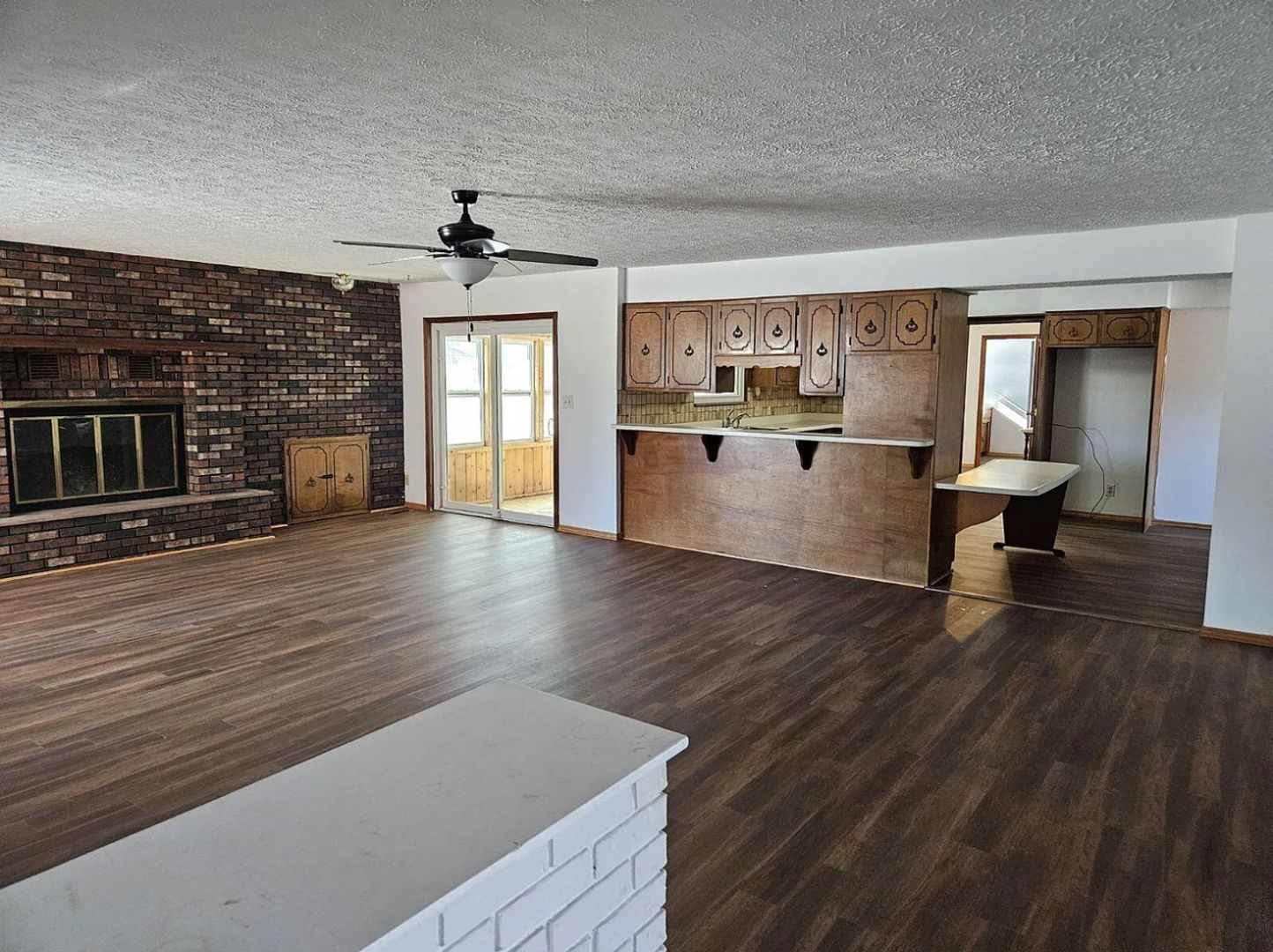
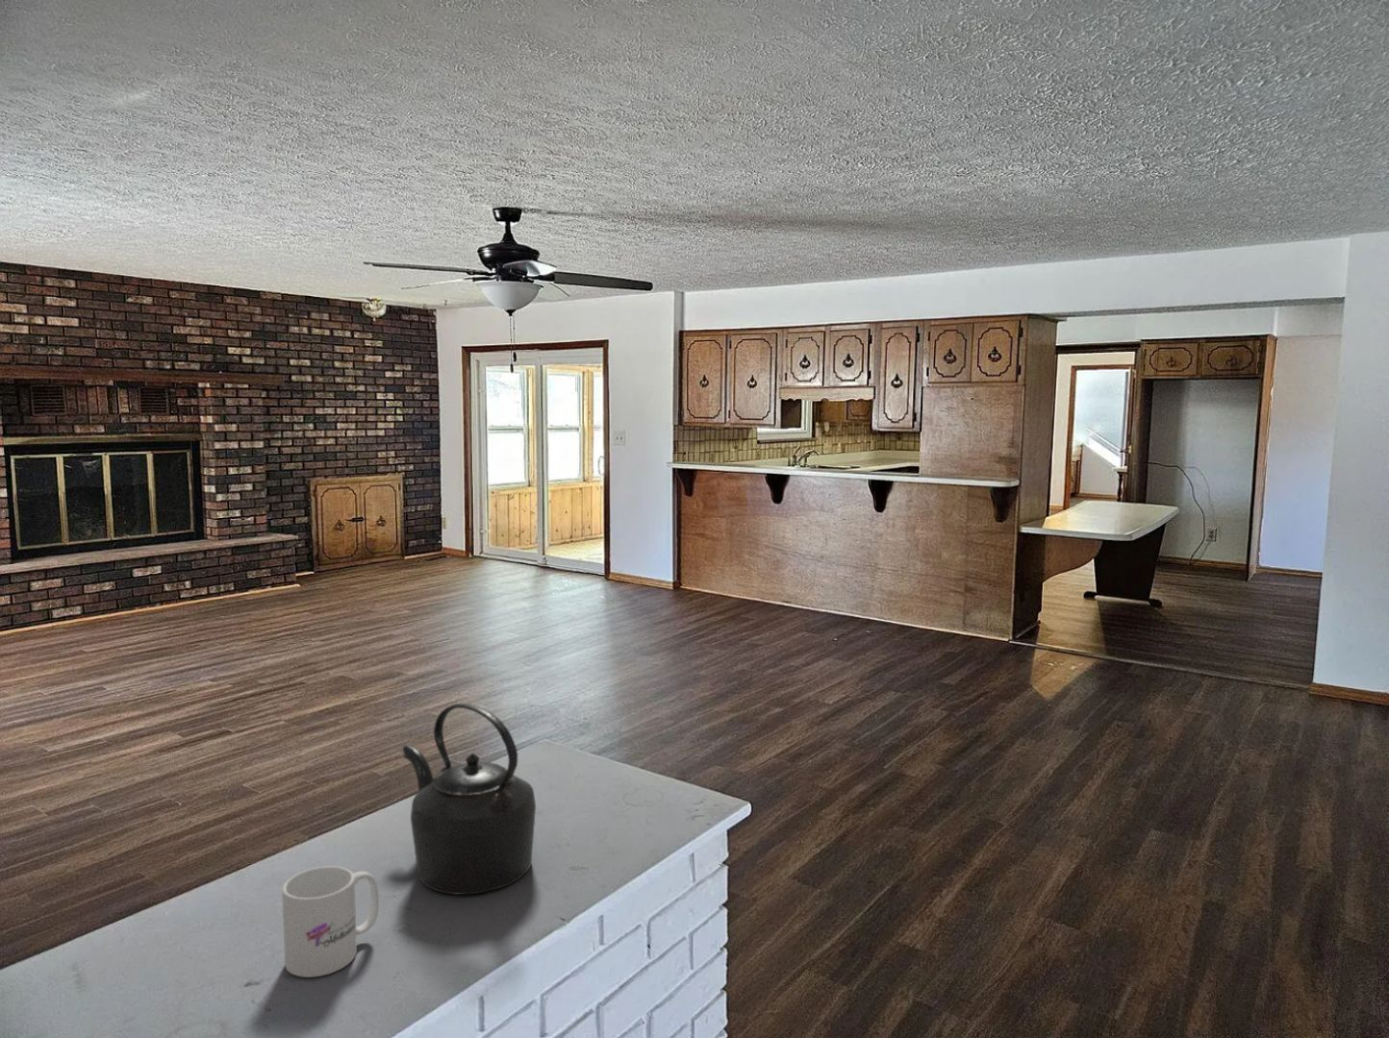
+ kettle (456, 780)
+ mug (334, 914)
